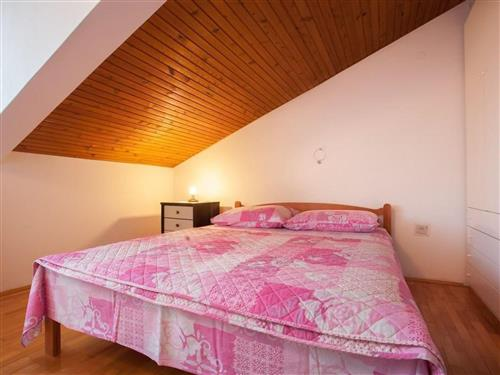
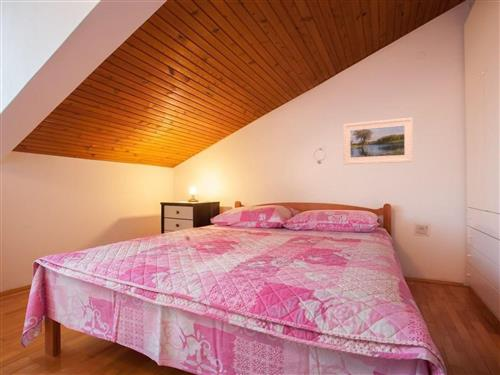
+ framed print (376, 142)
